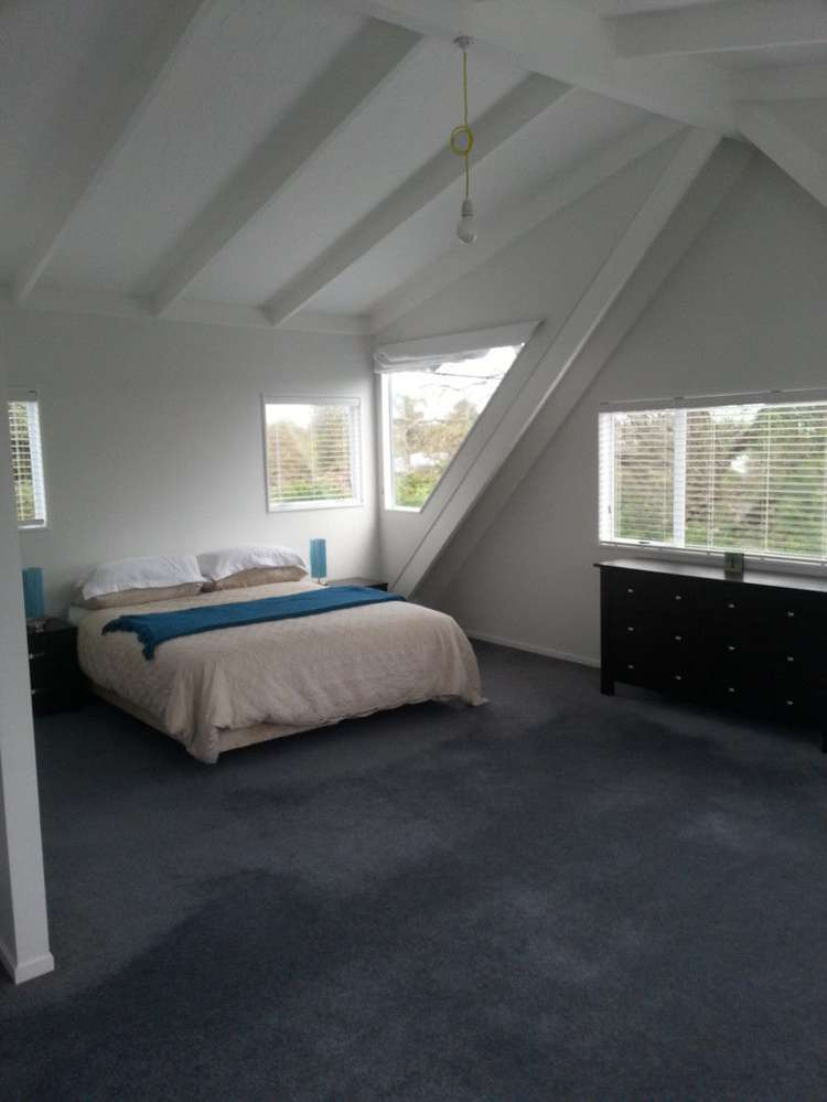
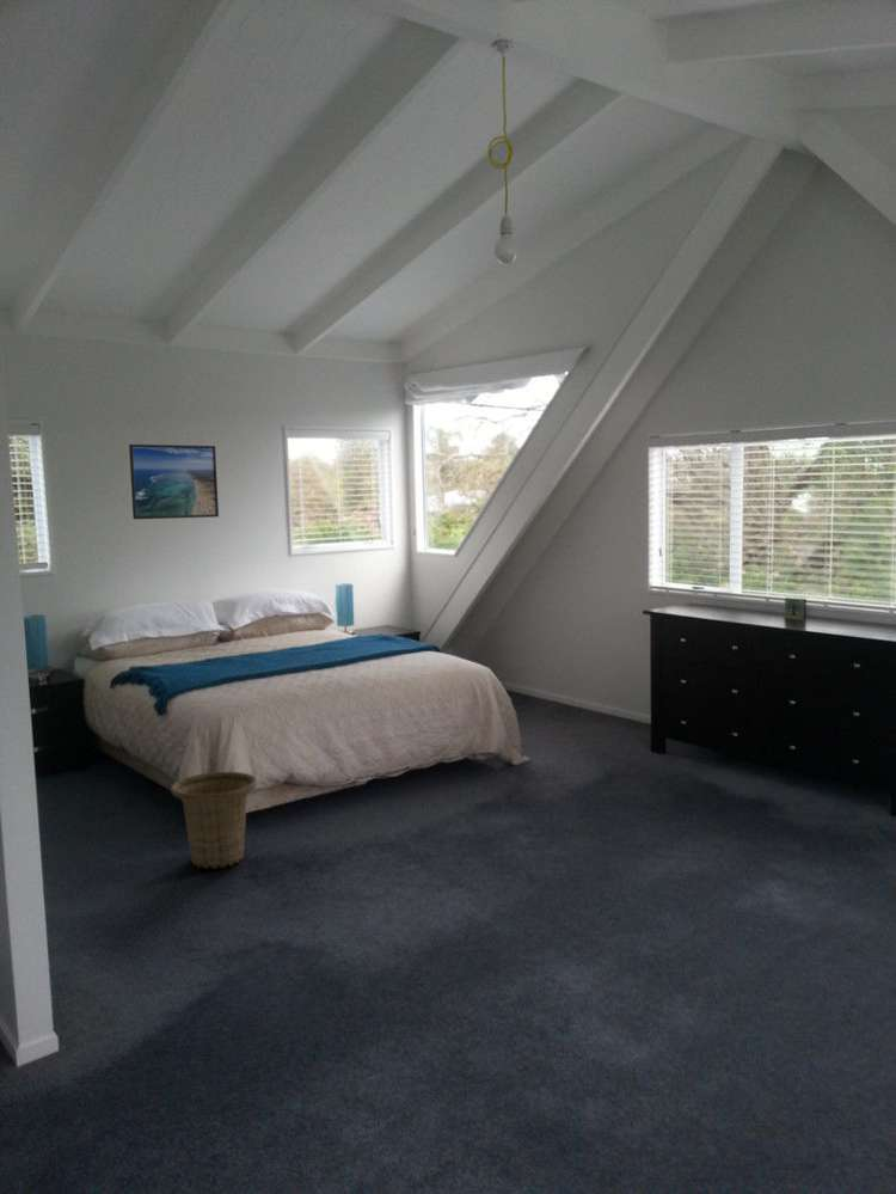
+ basket (215, 821)
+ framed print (174, 482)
